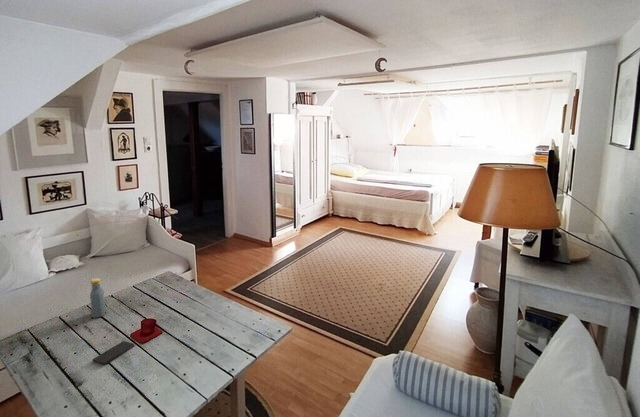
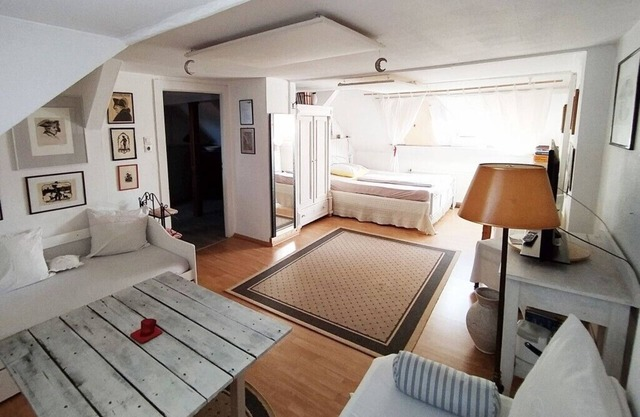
- vodka (97, 296)
- smartphone (114, 352)
